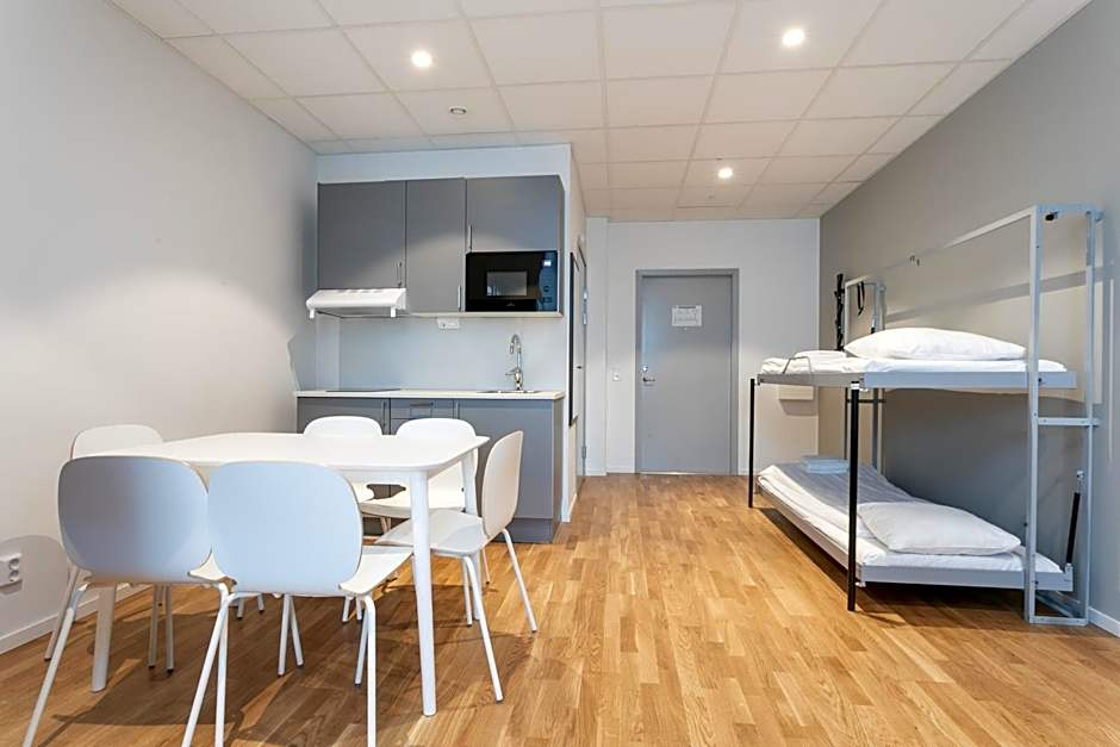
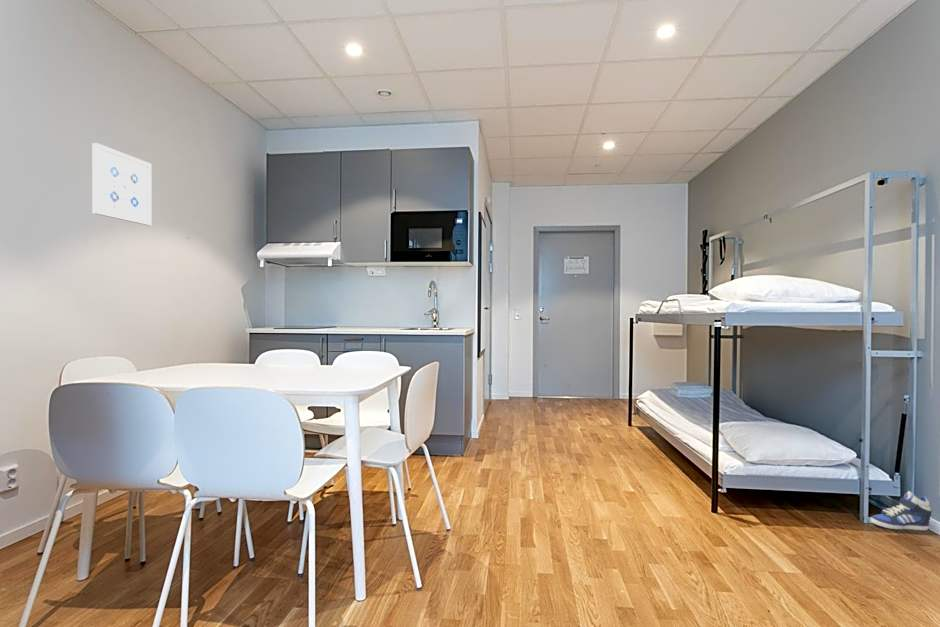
+ wall art (123, 186)
+ sneaker (899, 507)
